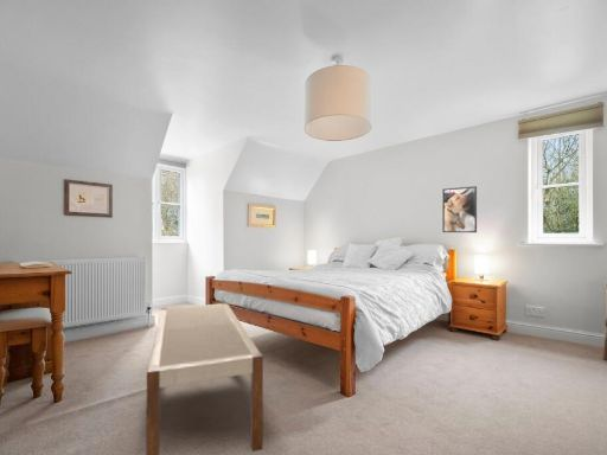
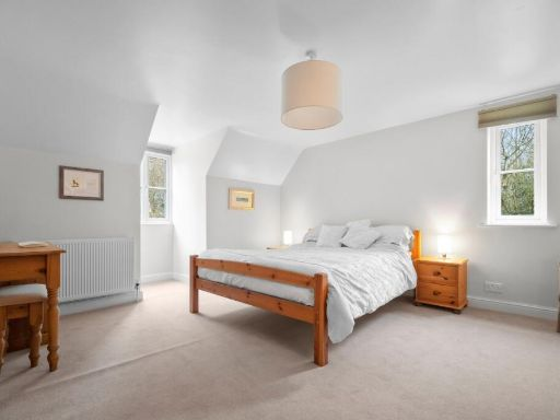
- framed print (459, 210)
- bench (199, 363)
